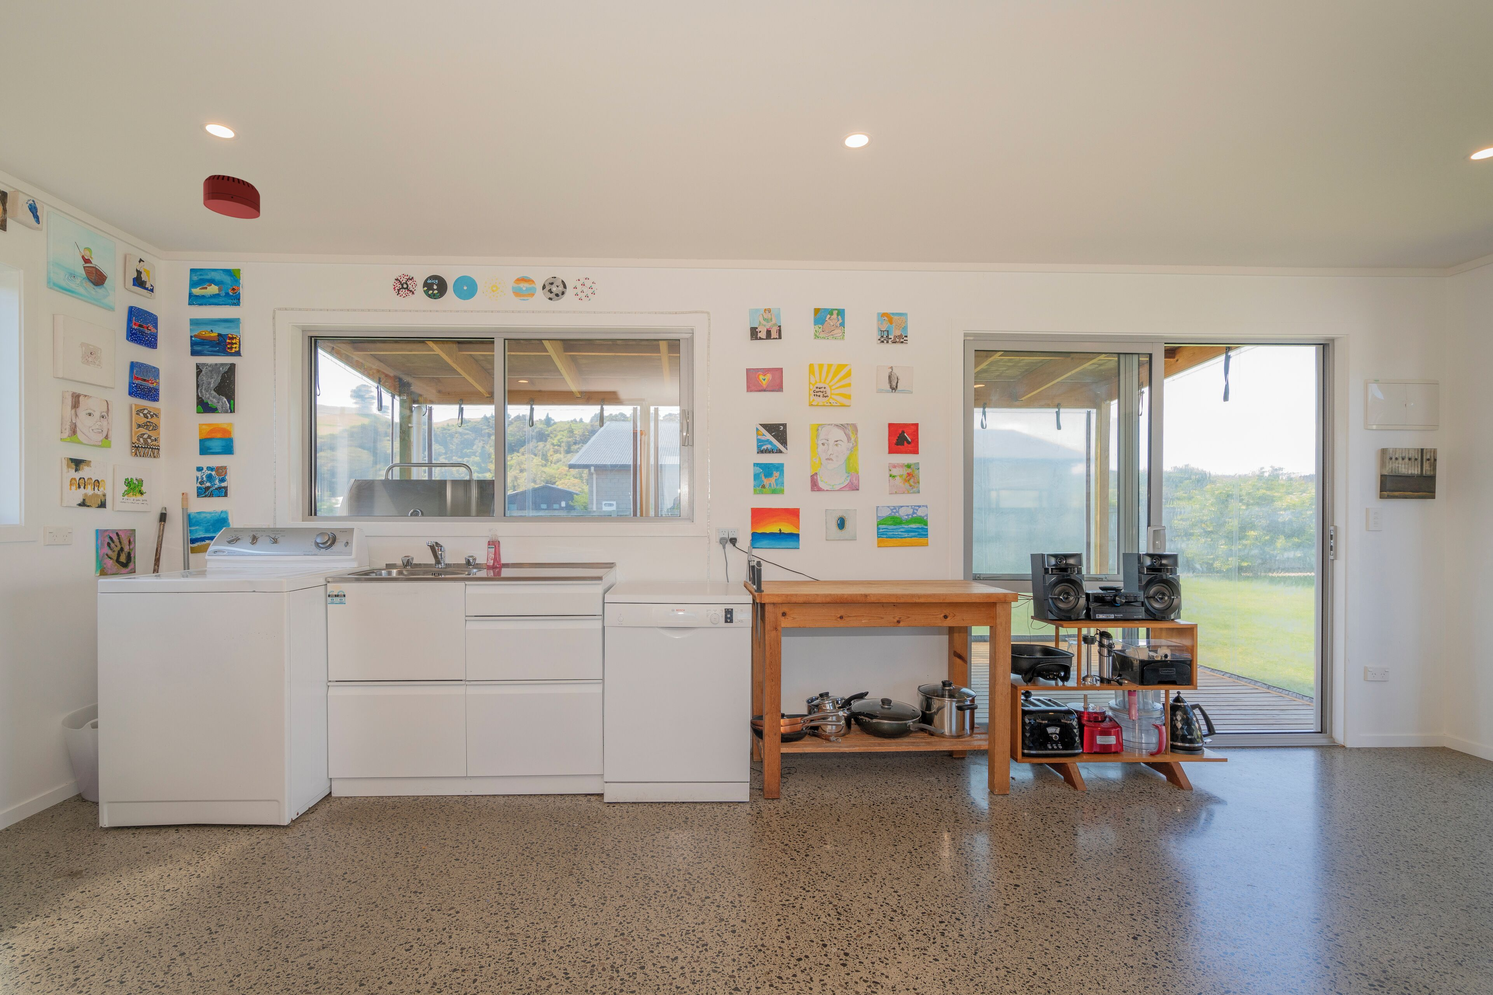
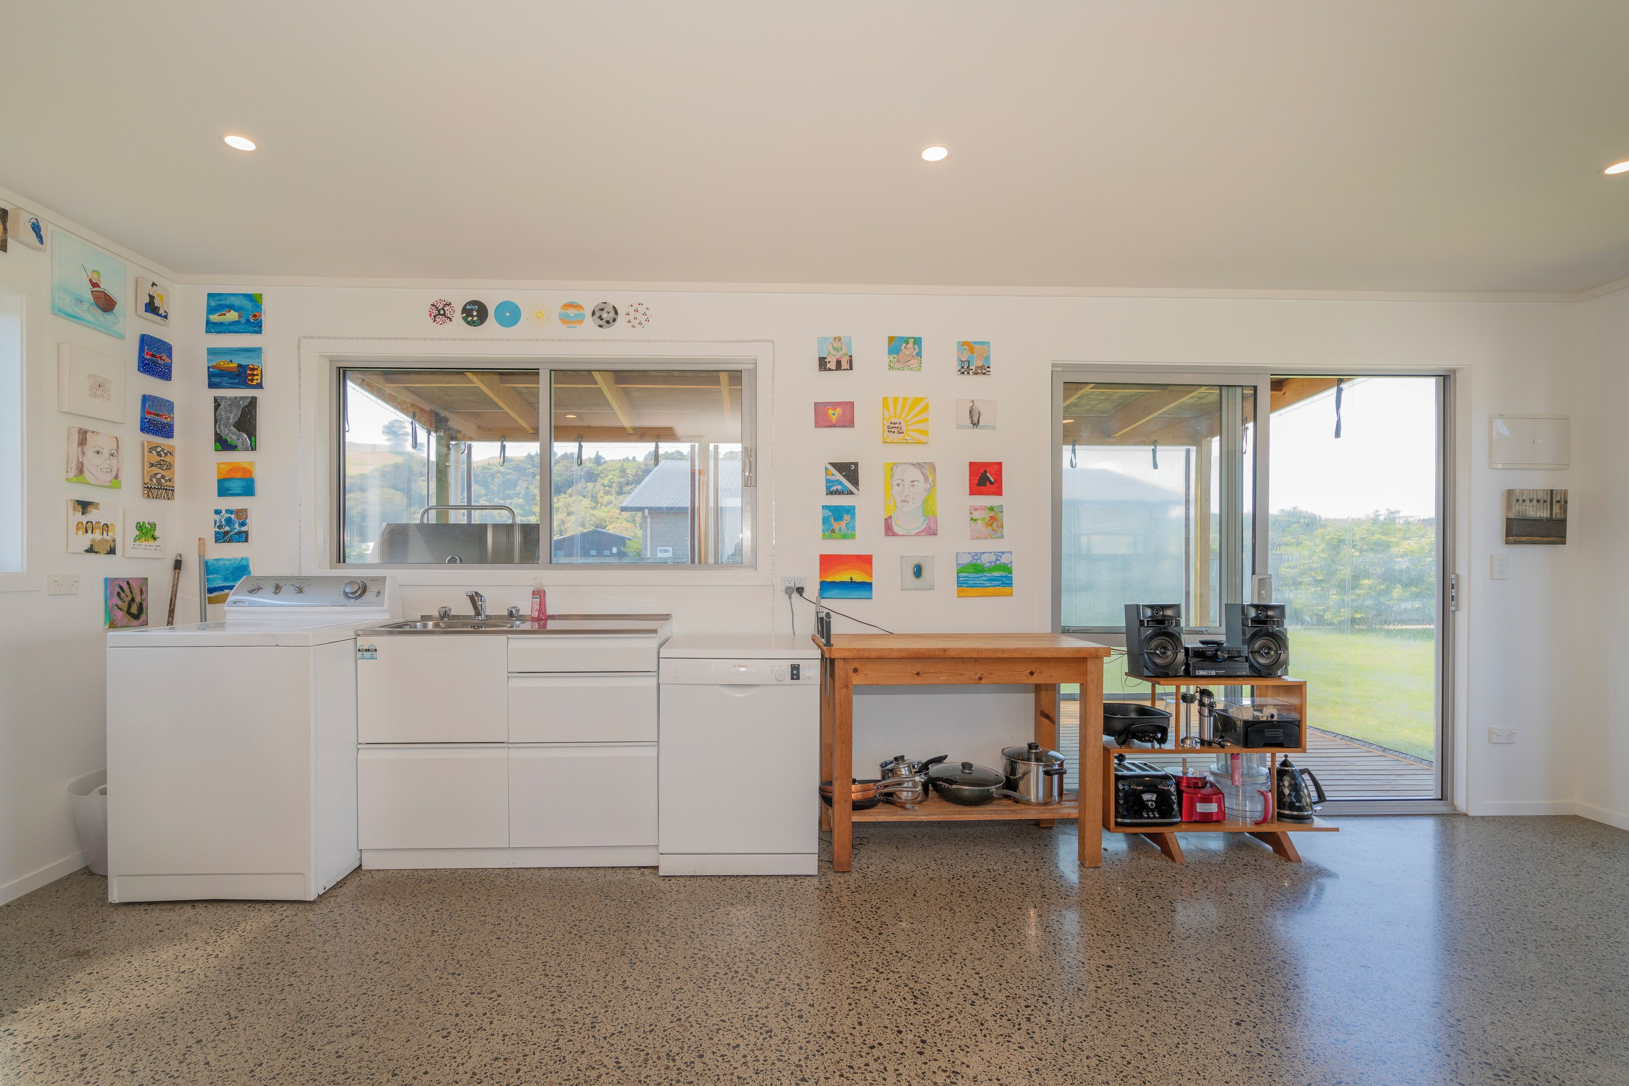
- smoke detector (232, 197)
